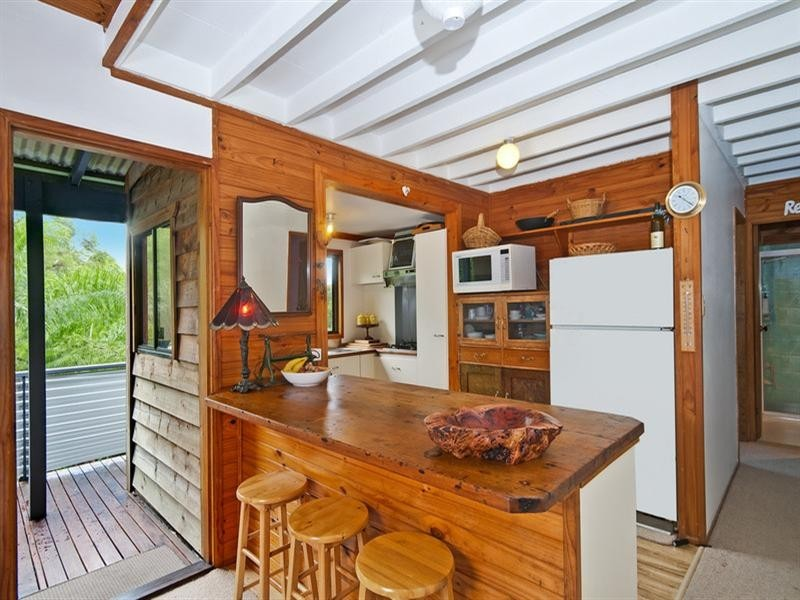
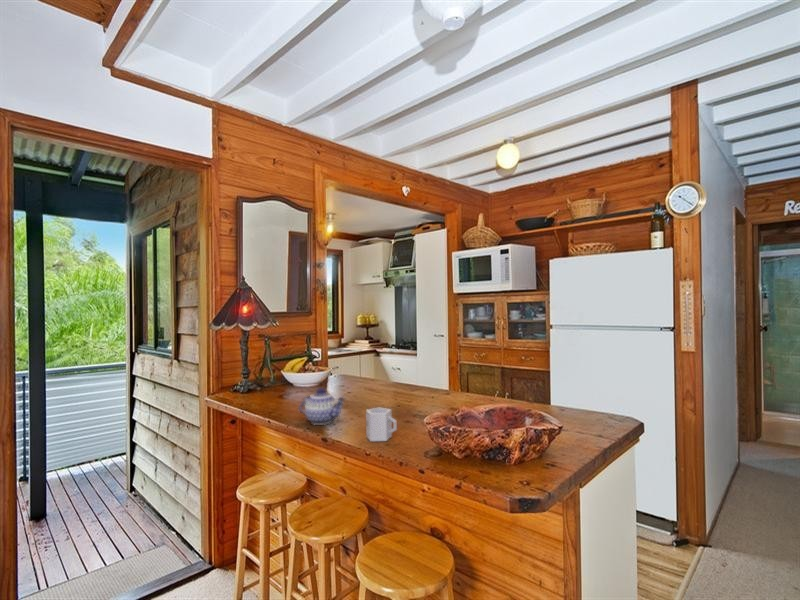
+ cup (381, 424)
+ teapot (322, 405)
